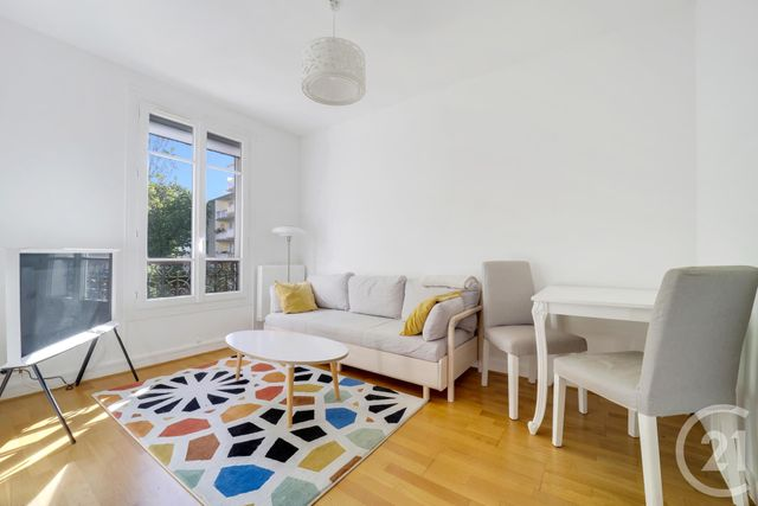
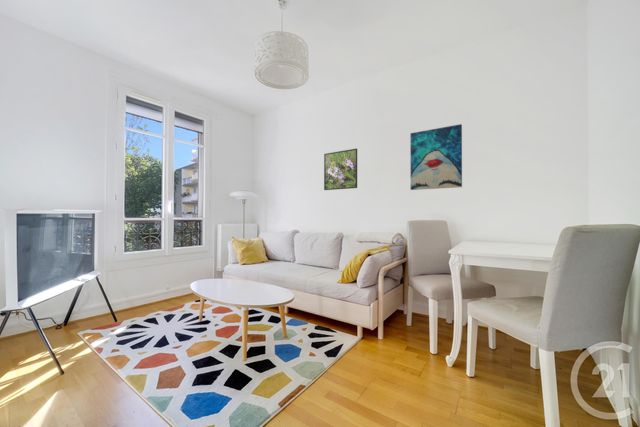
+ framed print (340, 170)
+ wall art (435, 158)
